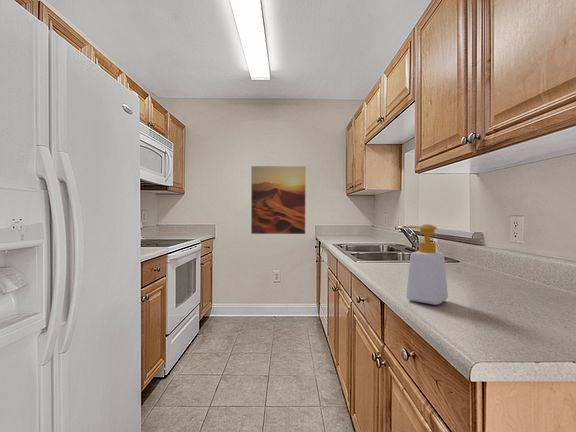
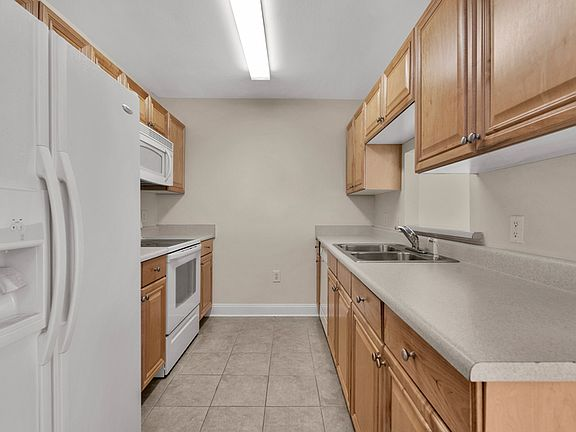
- soap bottle (419, 261)
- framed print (278, 200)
